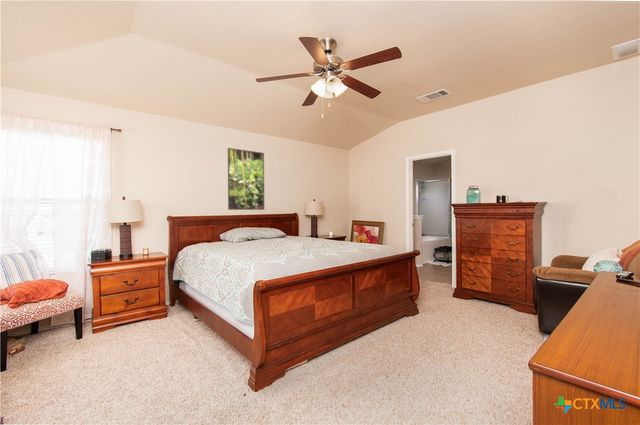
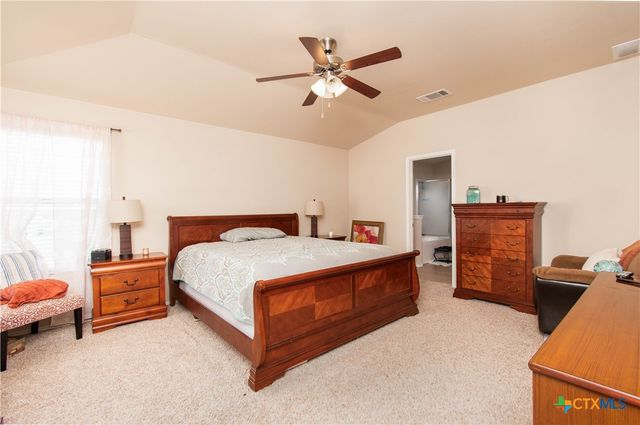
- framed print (246, 180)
